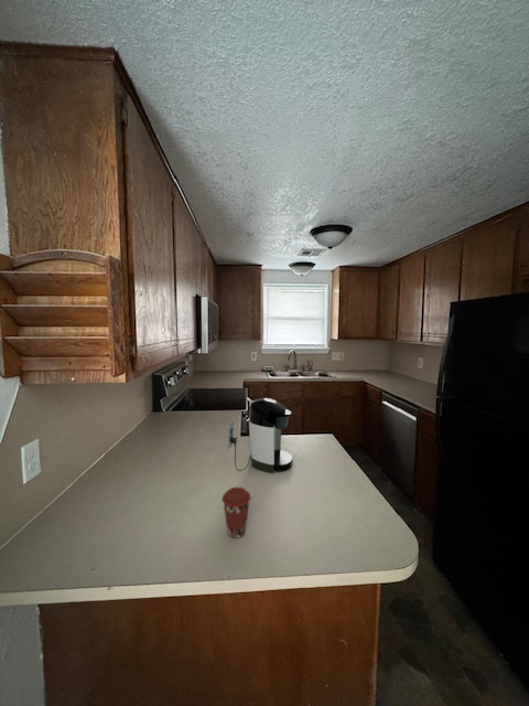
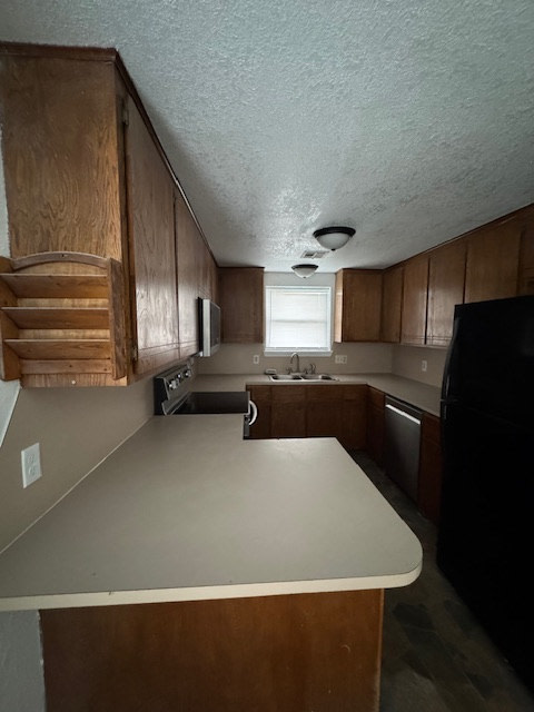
- coffee cup (236, 512)
- coffee maker (264, 436)
